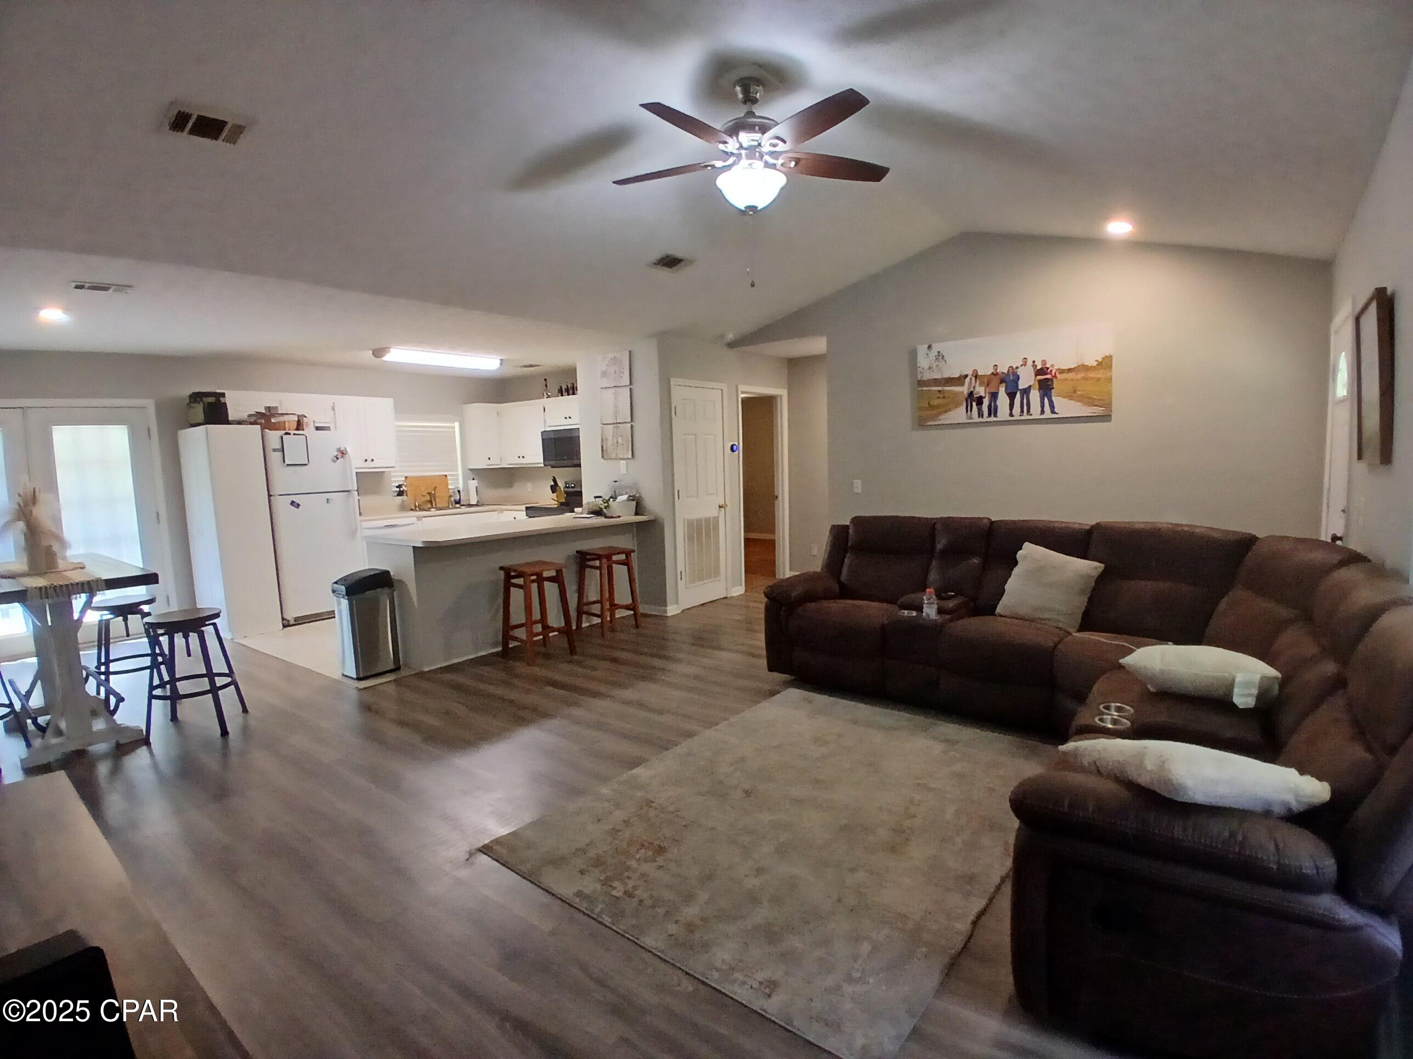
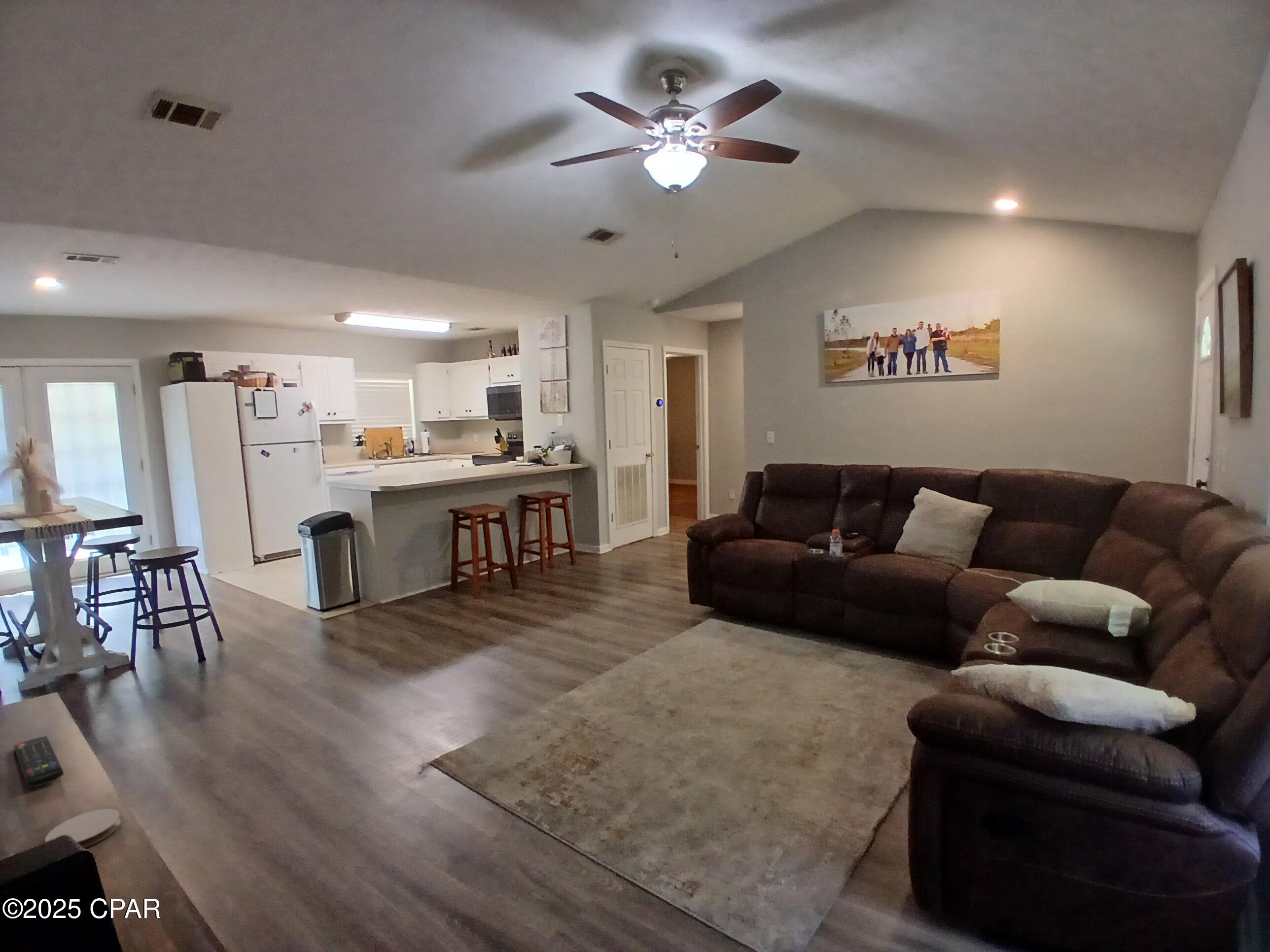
+ remote control (37, 760)
+ coaster (84, 830)
